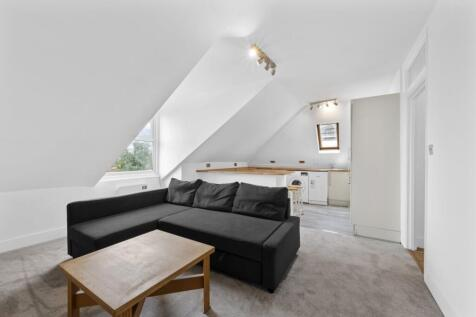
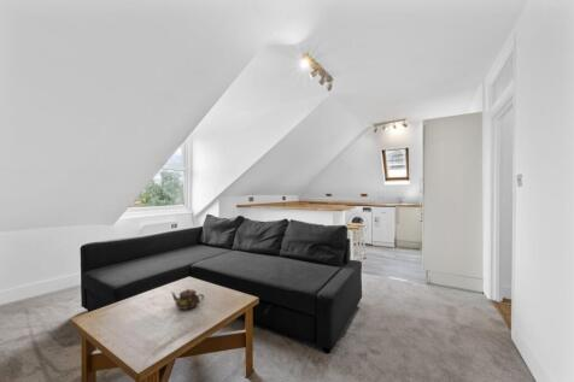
+ teapot (187, 298)
